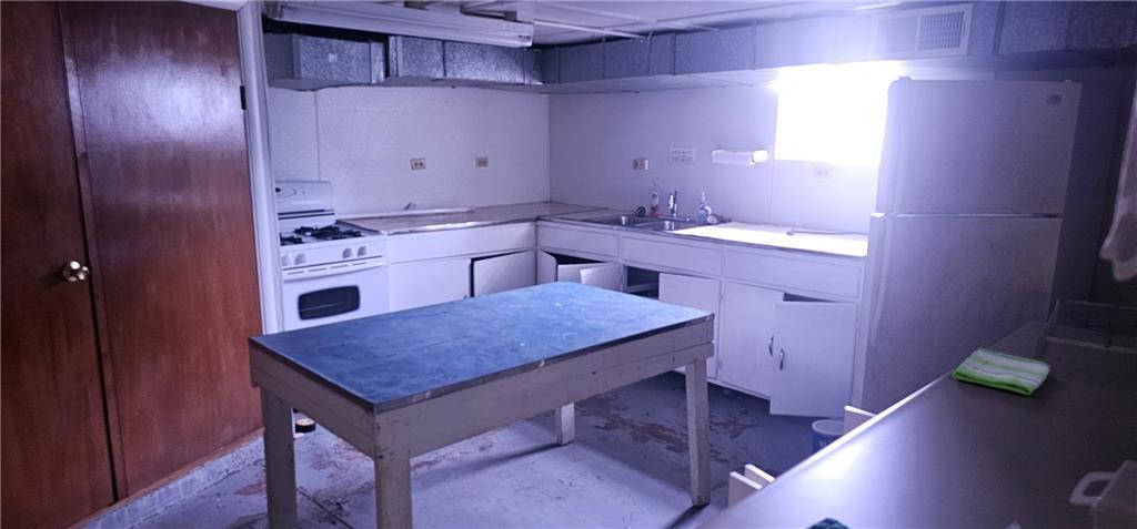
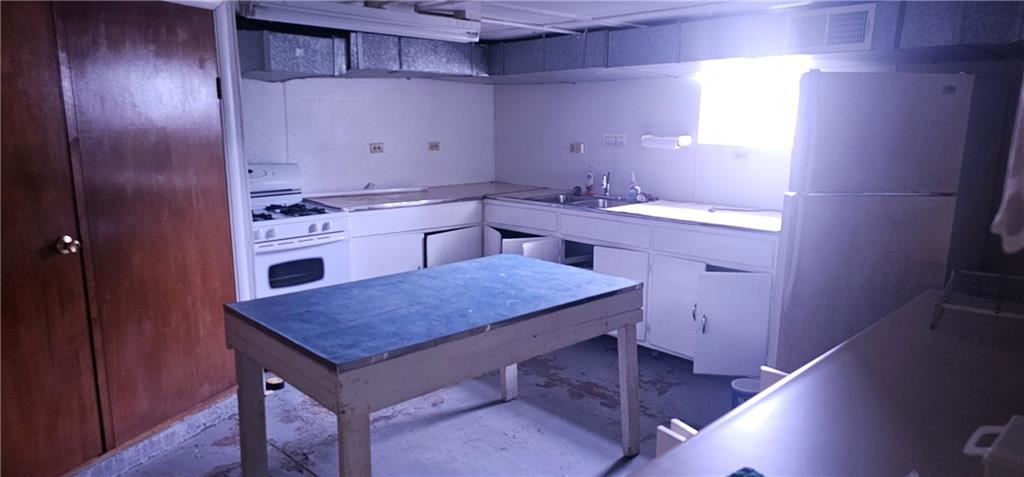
- dish towel (1002, 369)
